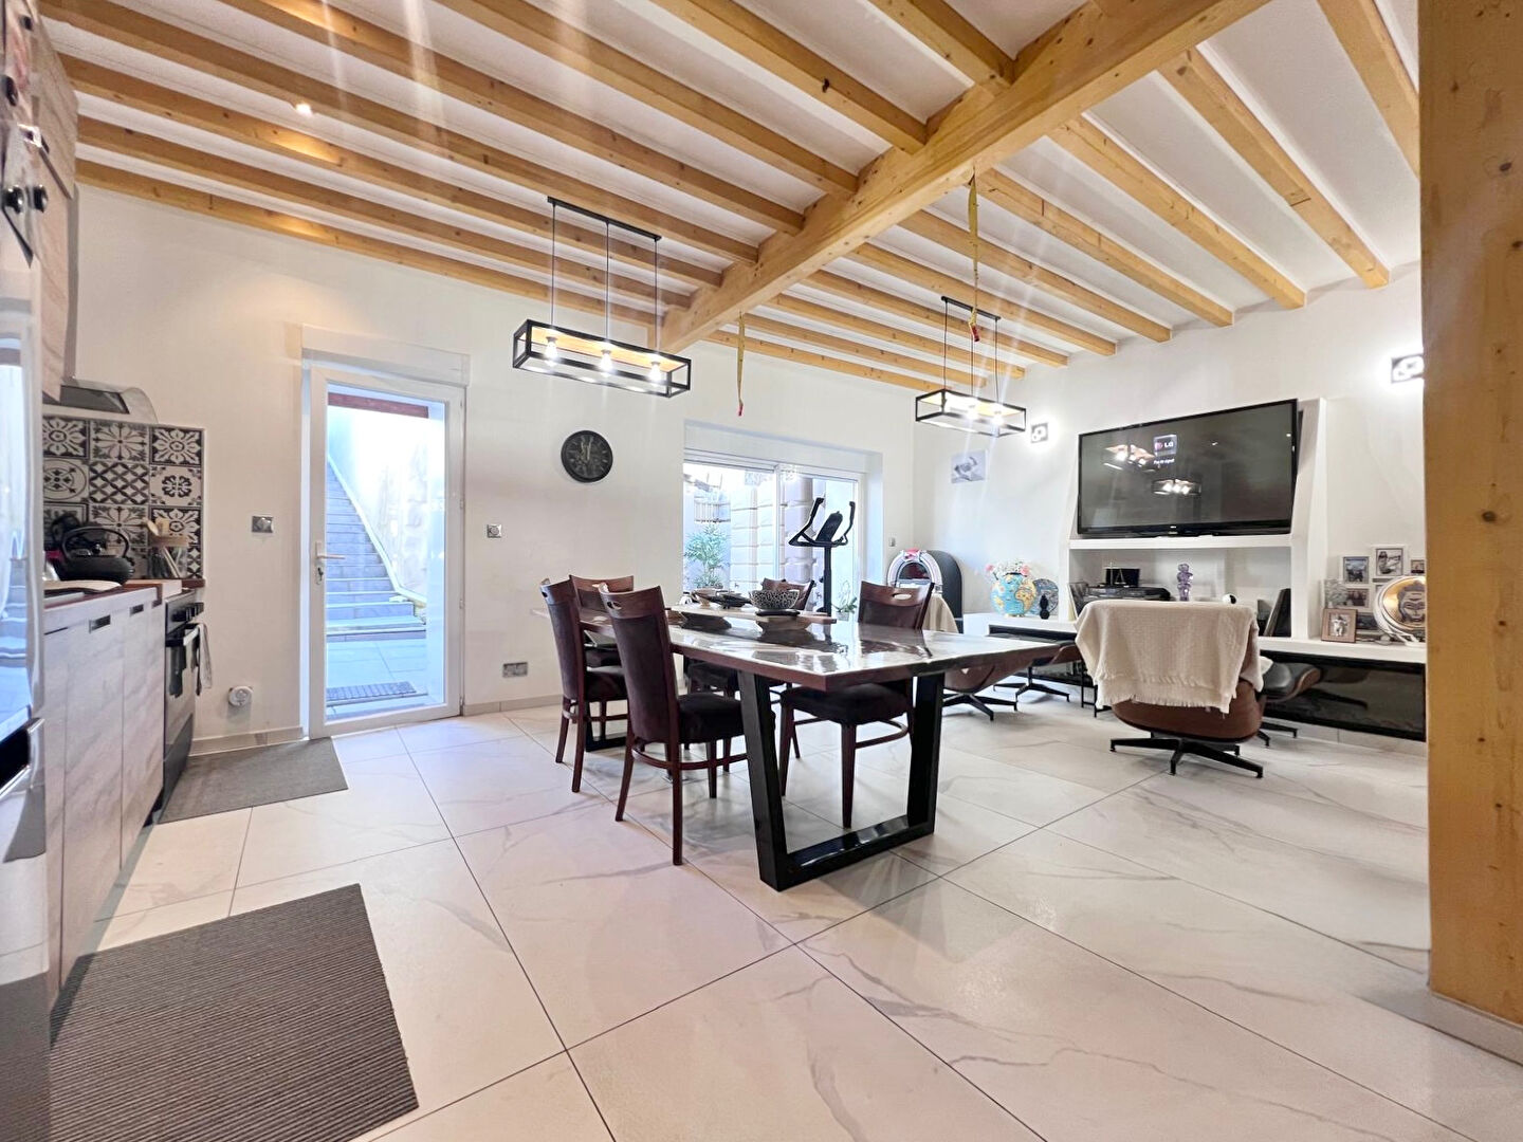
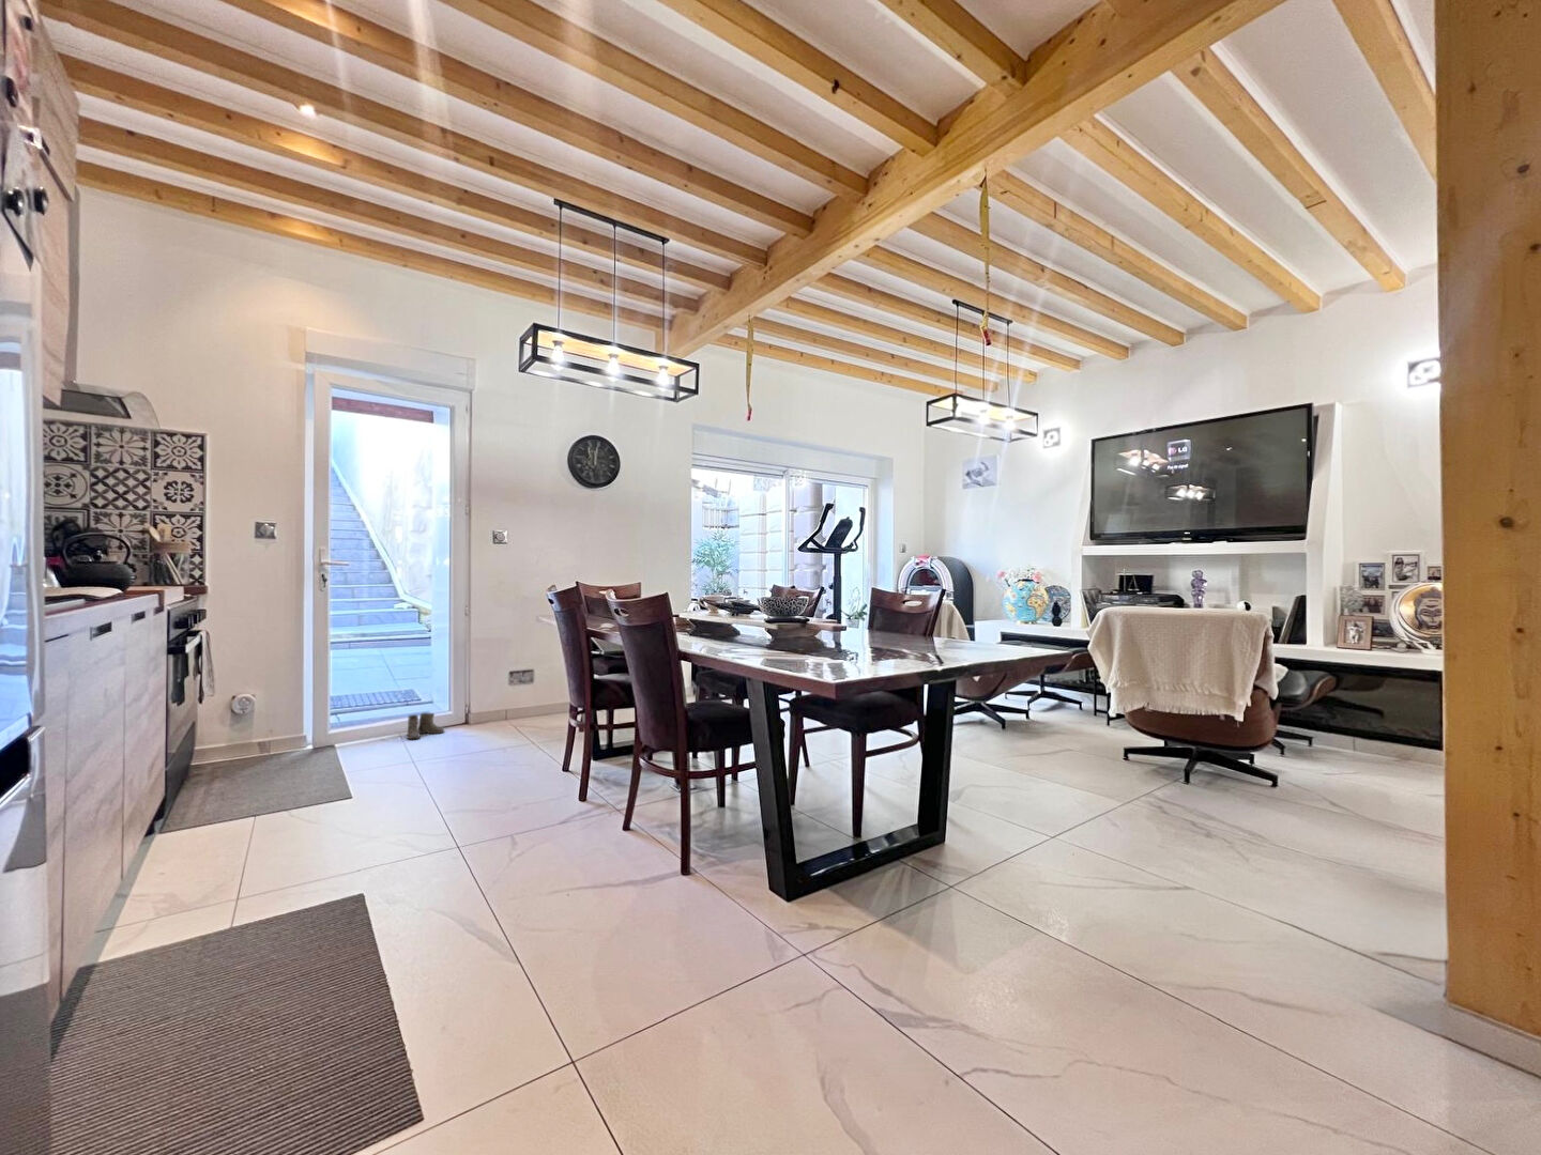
+ boots (421, 726)
